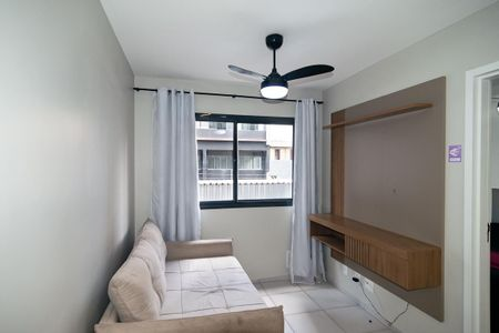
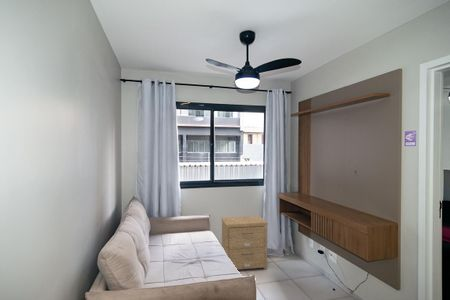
+ side table (244, 242)
